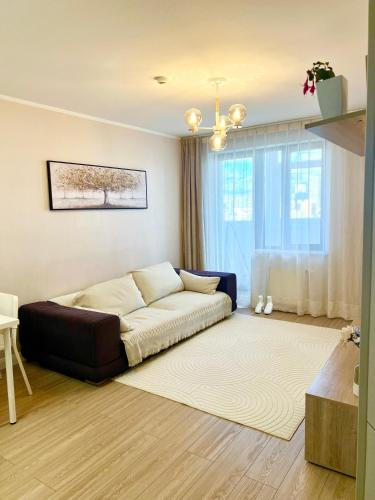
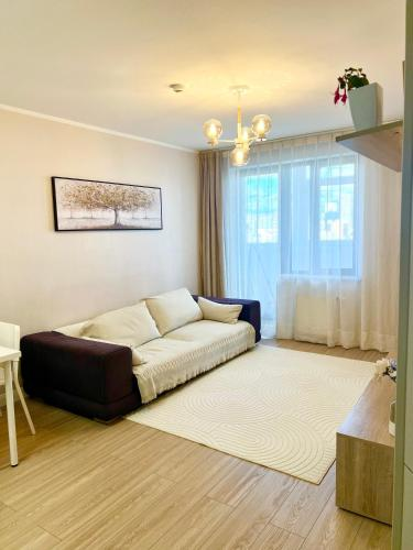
- boots (263, 304)
